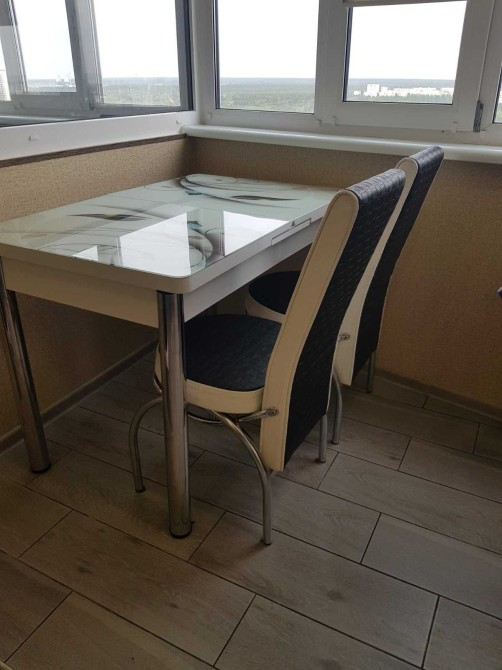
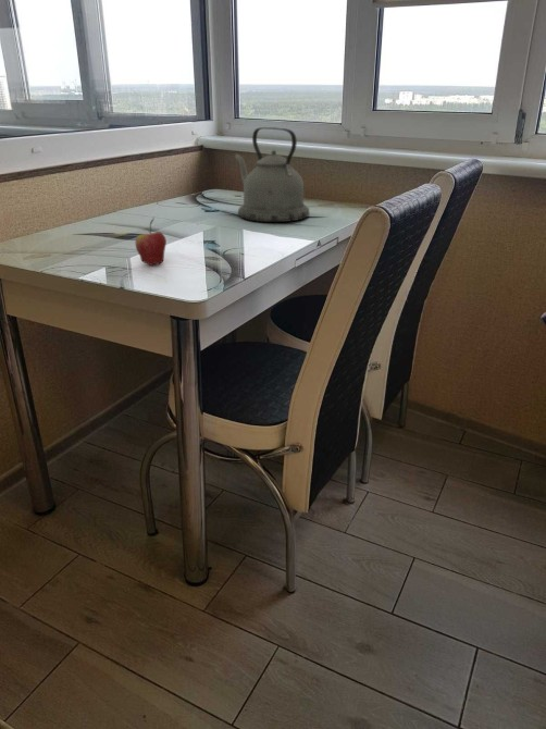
+ fruit (150, 240)
+ kettle (269, 172)
